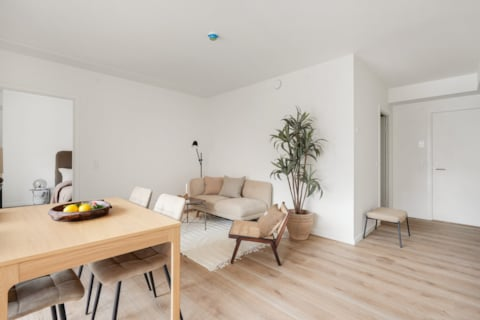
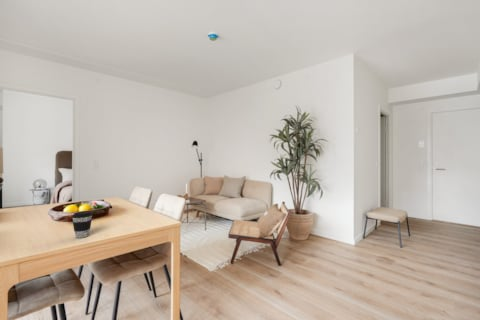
+ coffee cup (82, 224)
